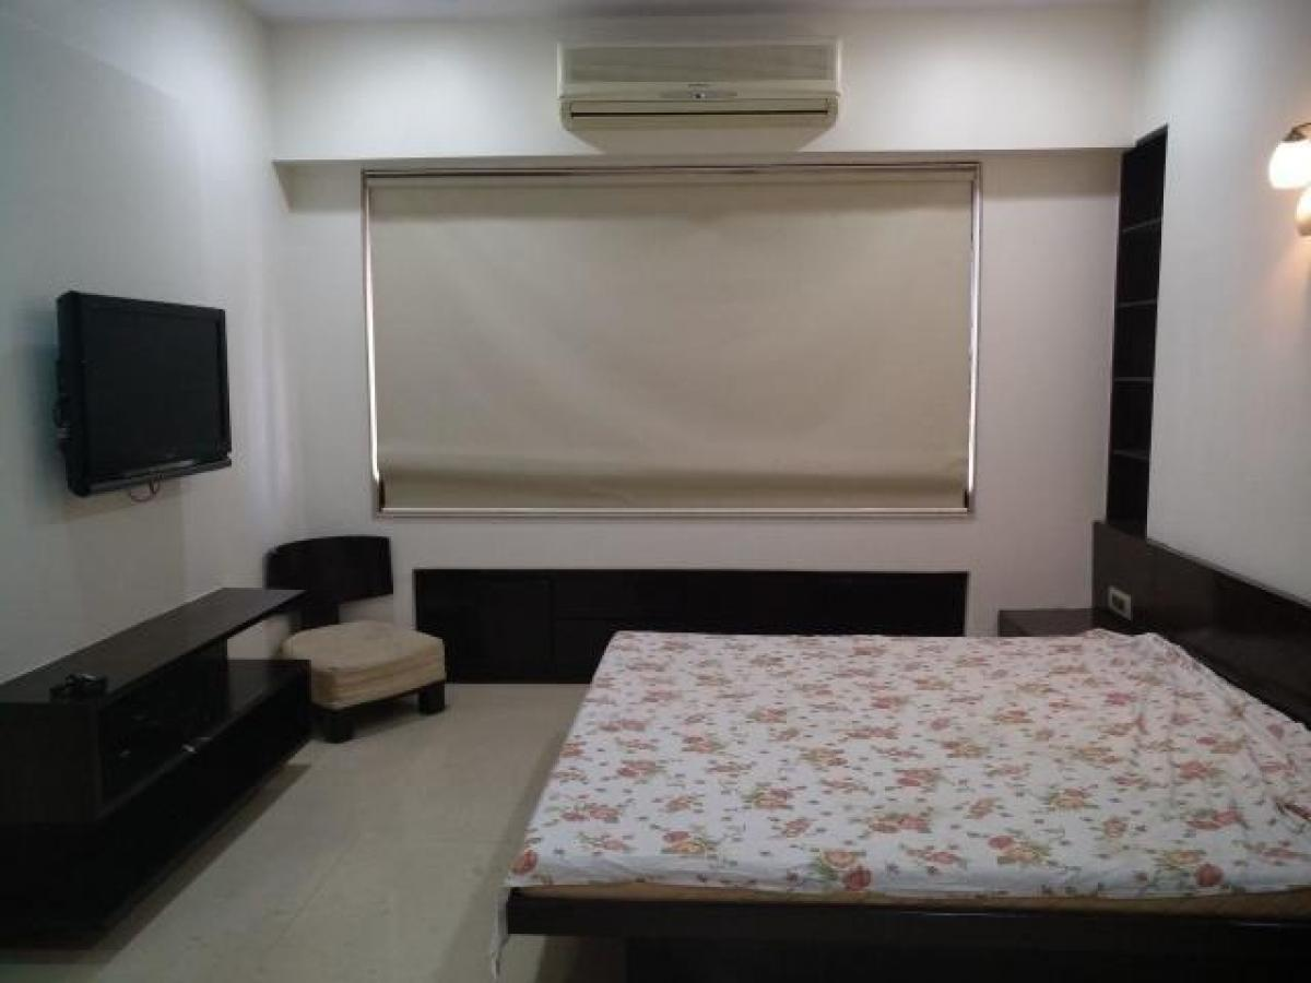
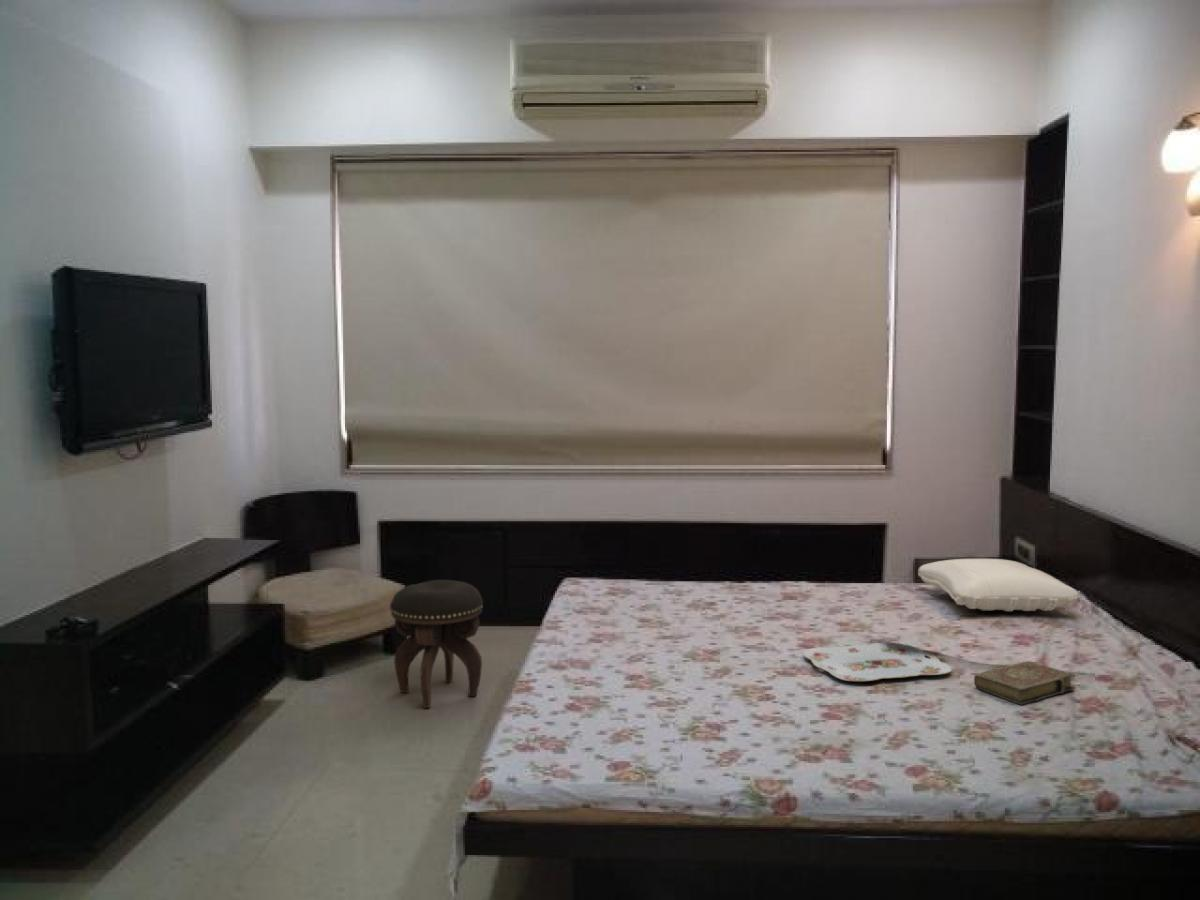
+ serving tray (875, 662)
+ book (1024, 681)
+ footstool (437, 640)
+ pillow (994, 584)
